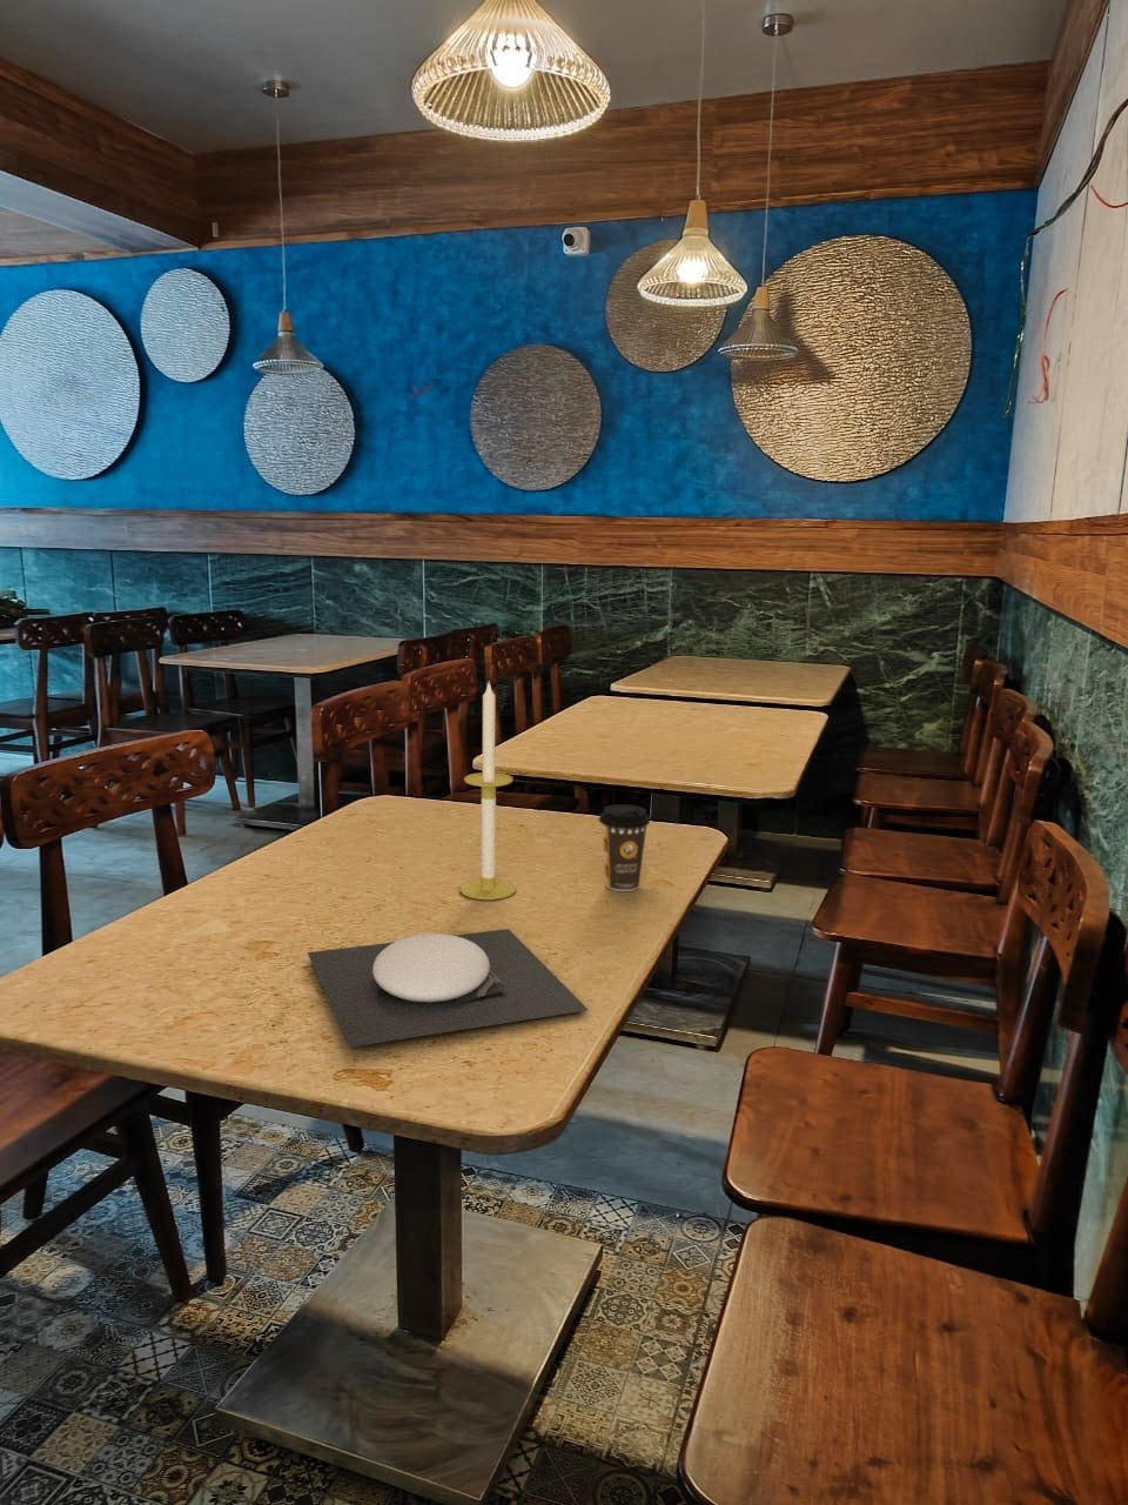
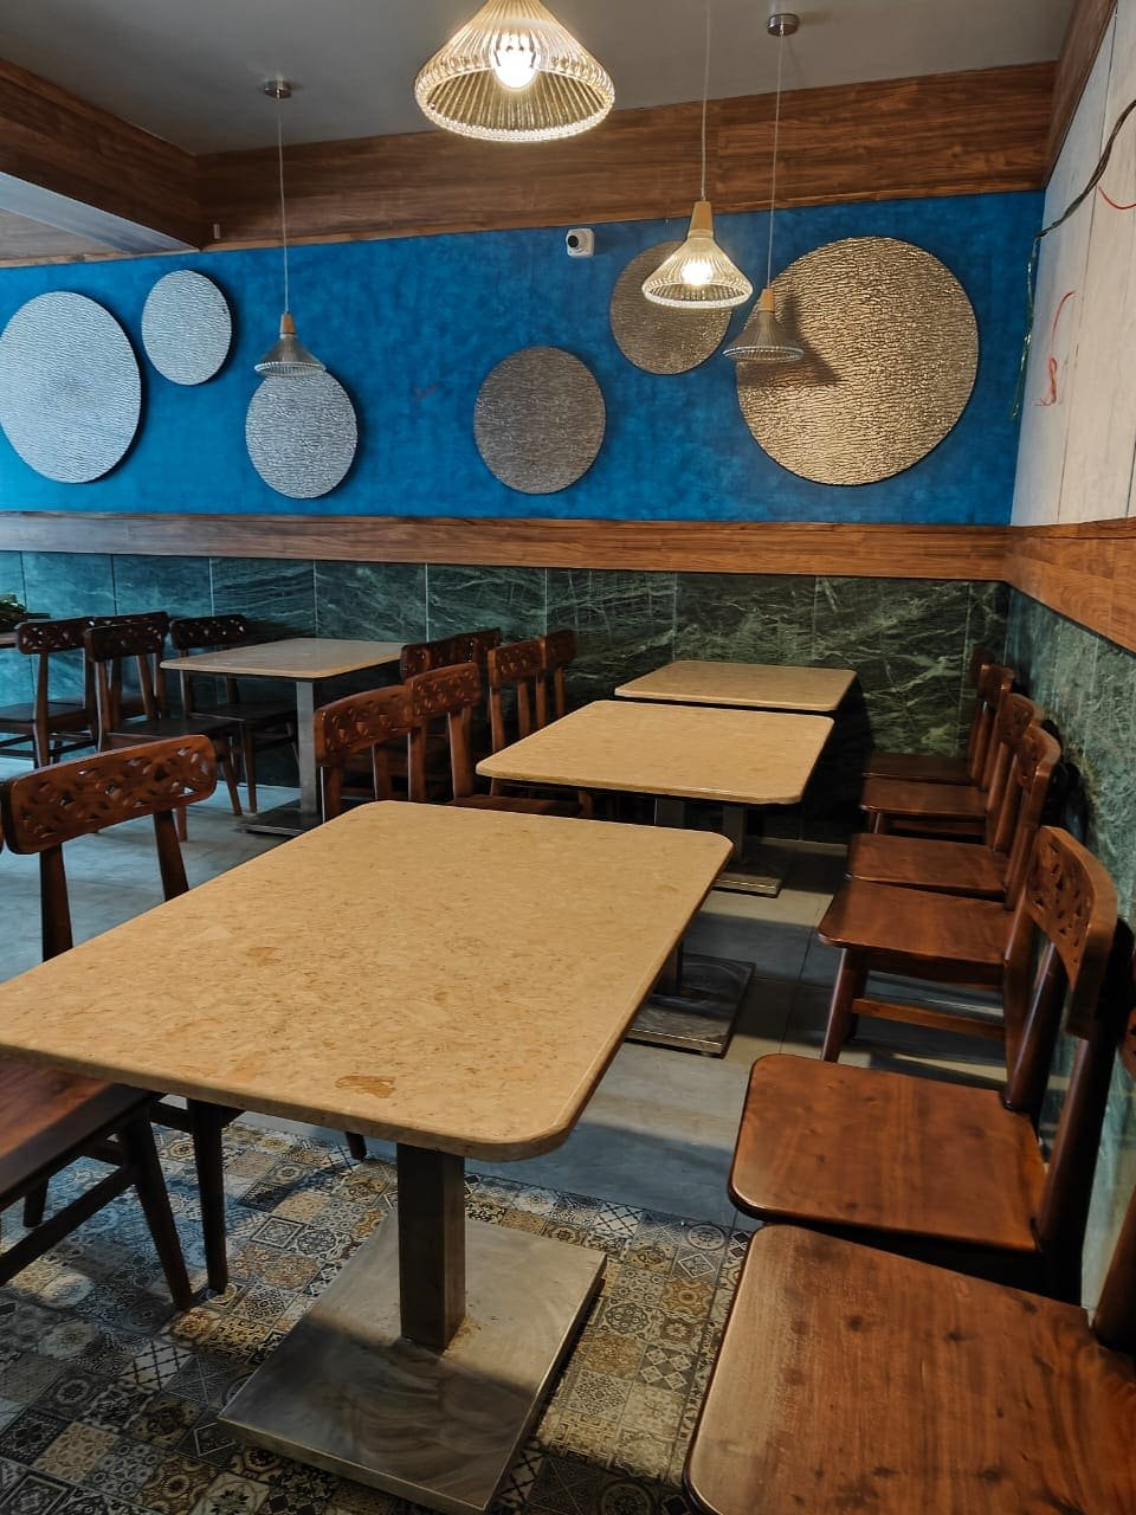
- coffee cup (623, 847)
- plate (440, 967)
- candle (488, 787)
